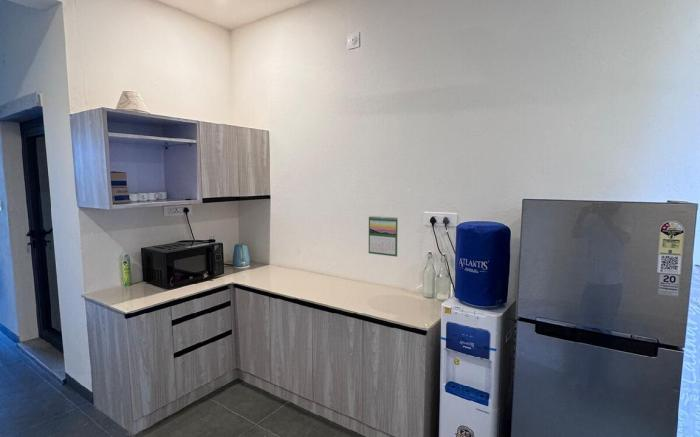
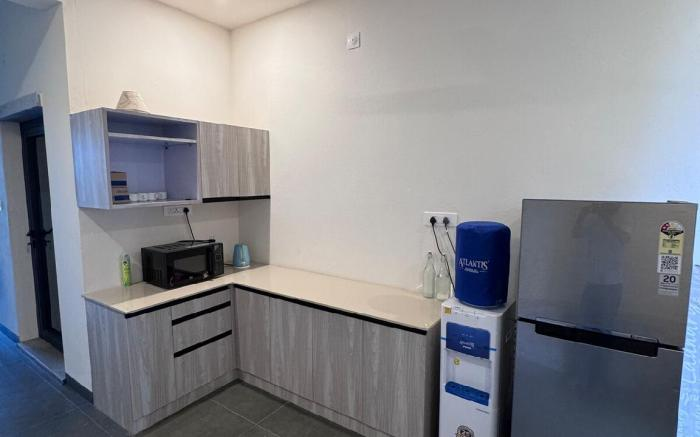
- calendar (382, 235)
